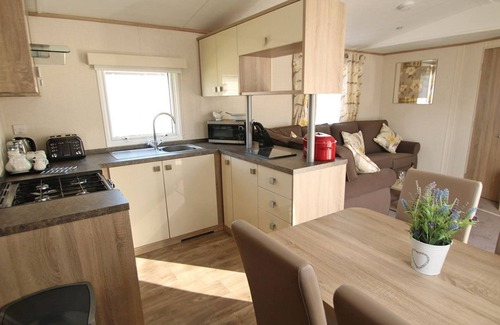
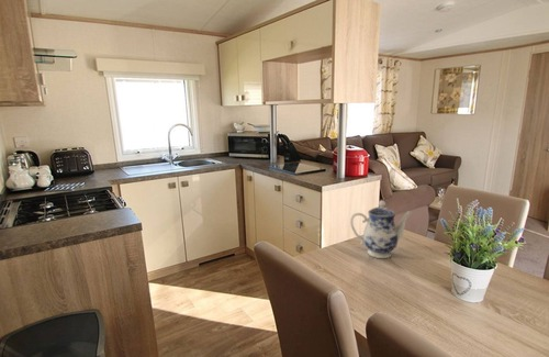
+ teapot (380, 227)
